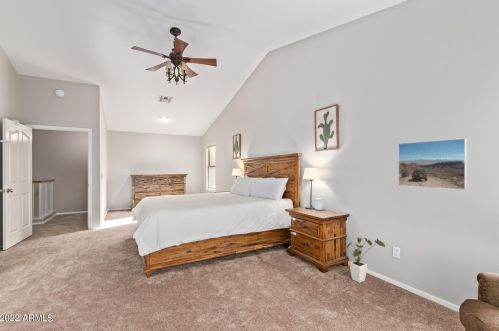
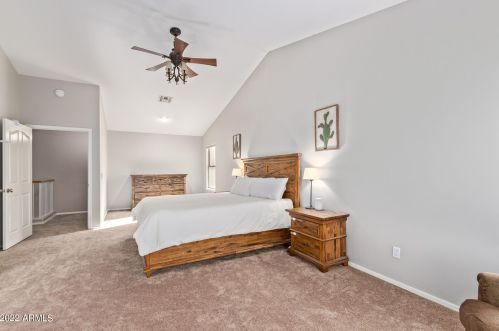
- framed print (429, 164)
- house plant (360, 259)
